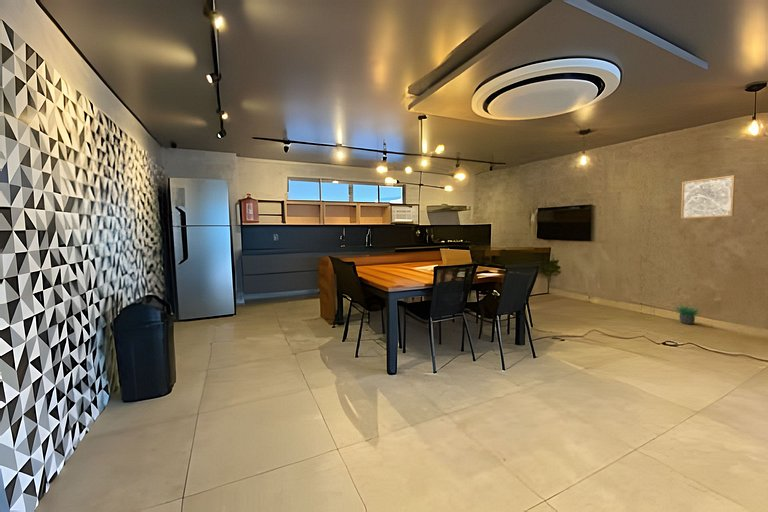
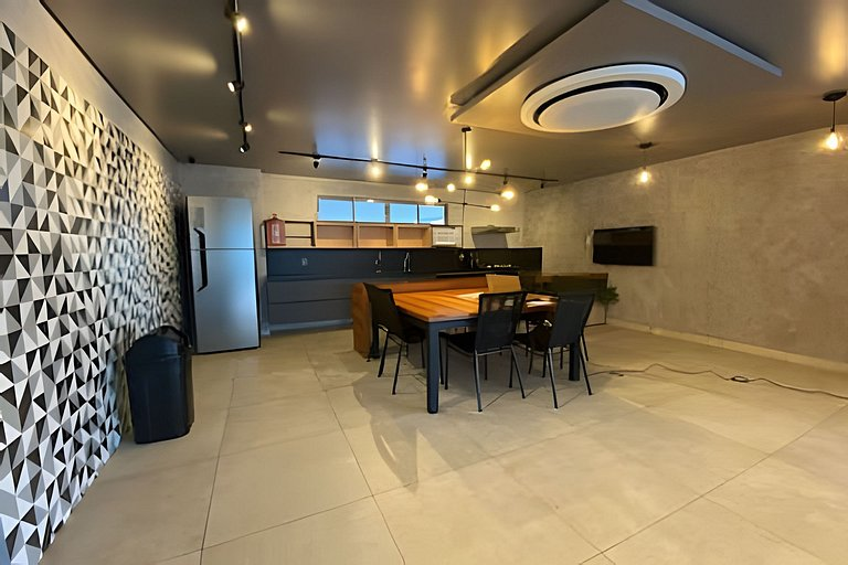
- wall art (706, 198)
- potted plant (687, 310)
